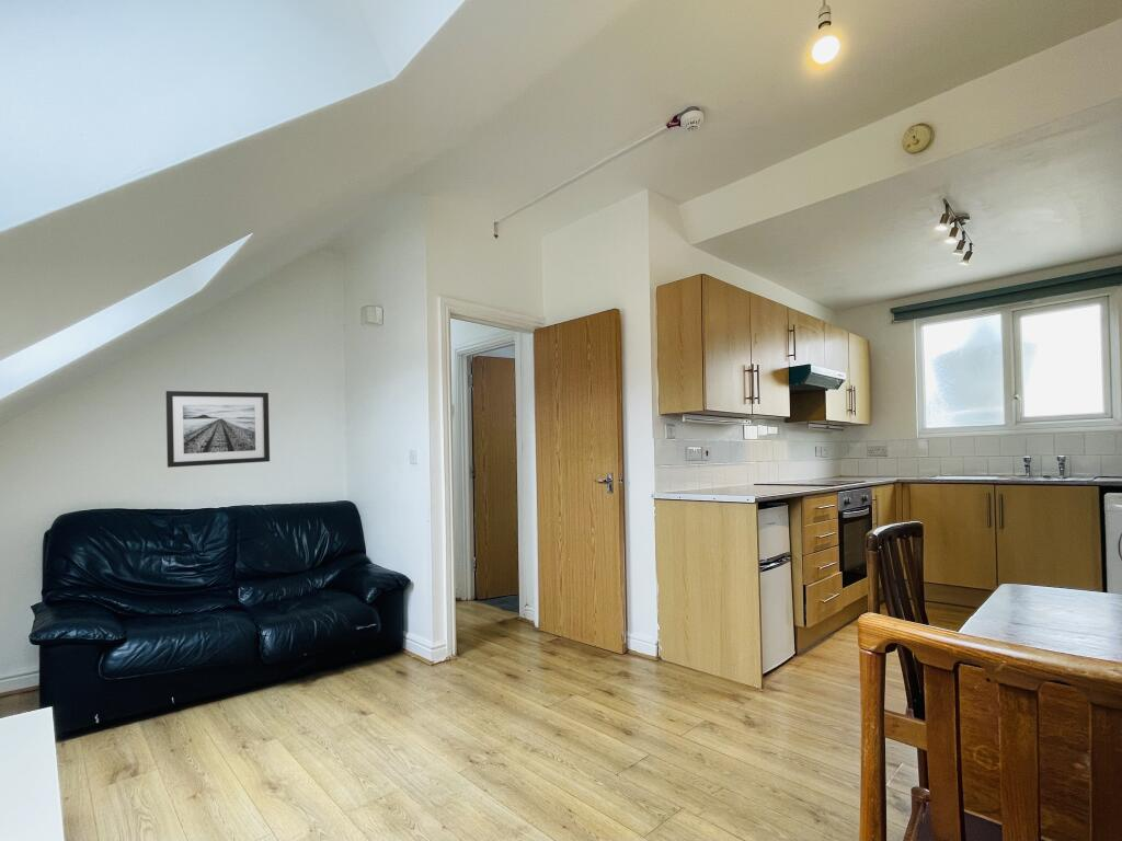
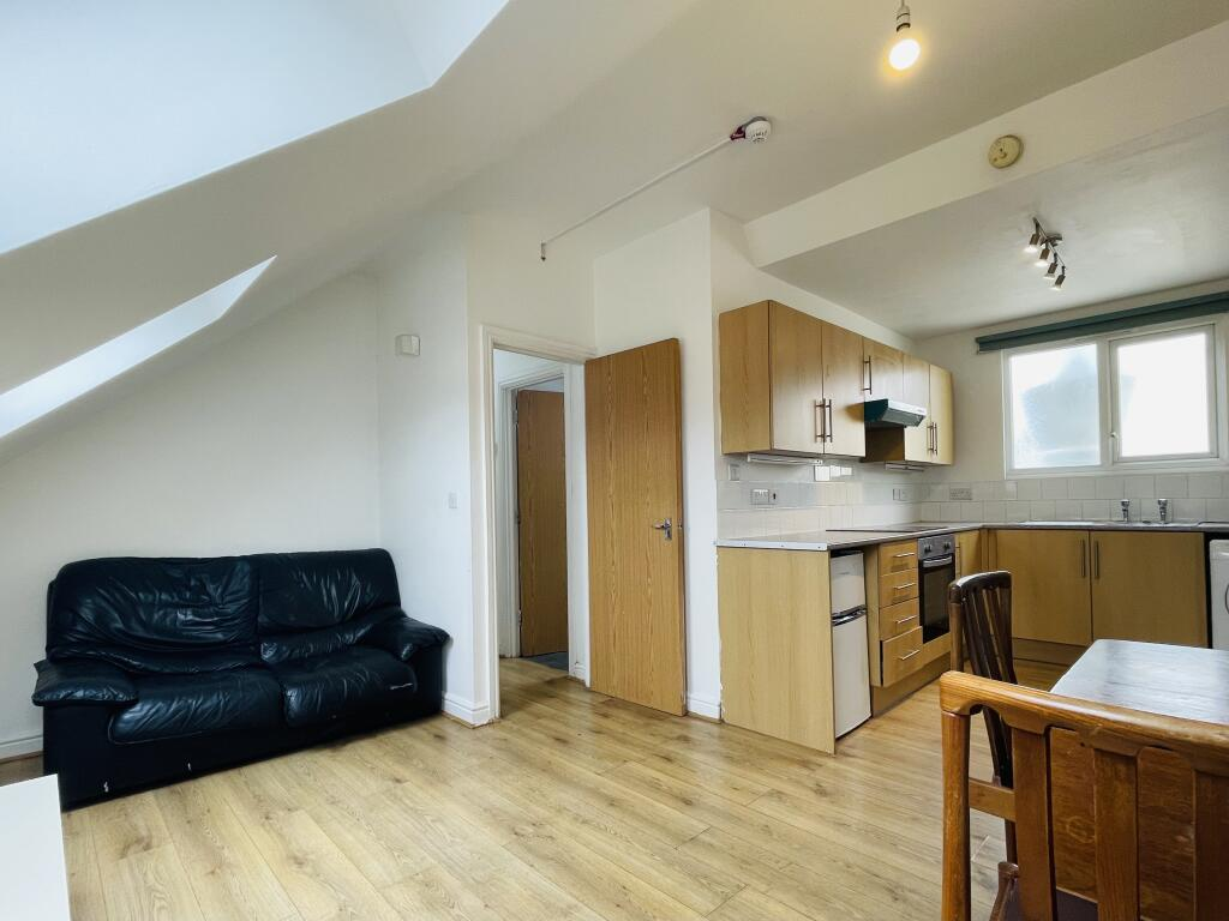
- wall art (220, 427)
